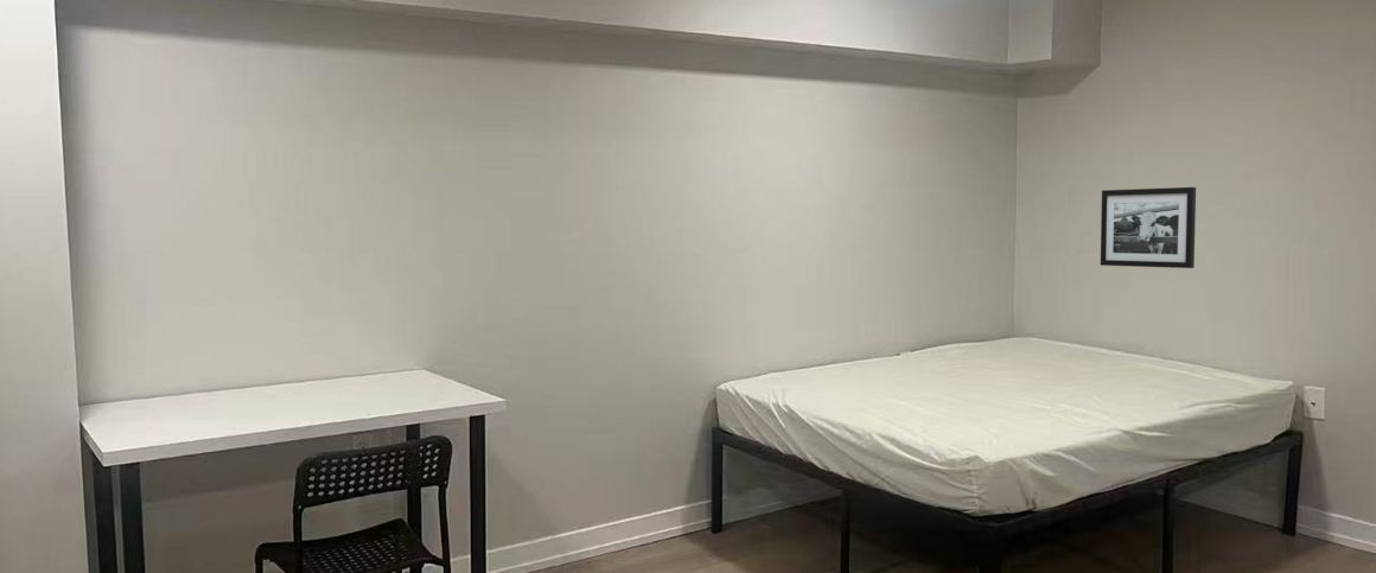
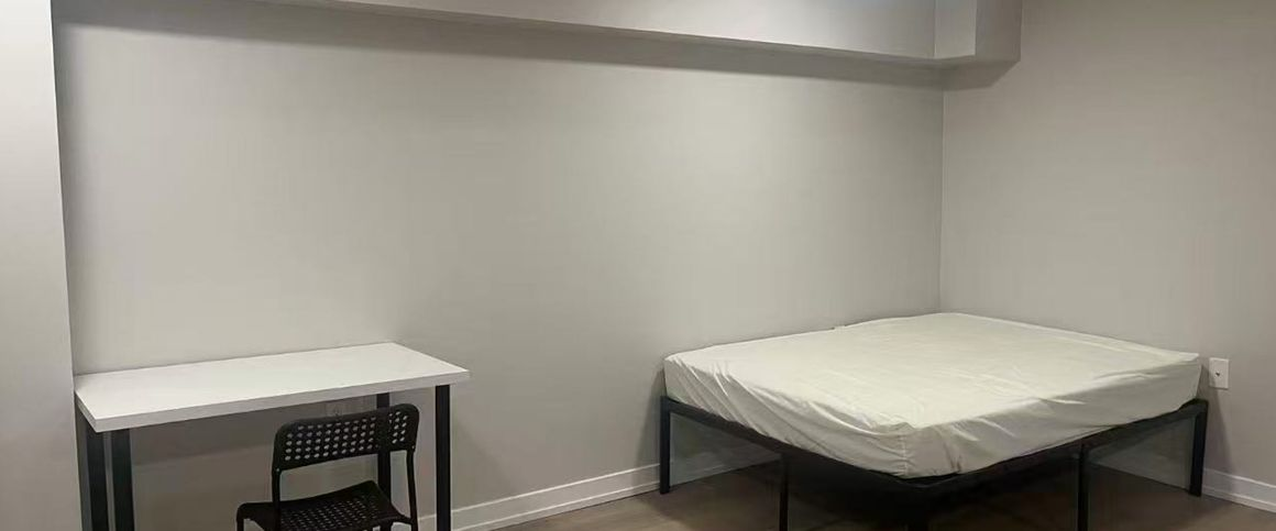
- picture frame (1146, 228)
